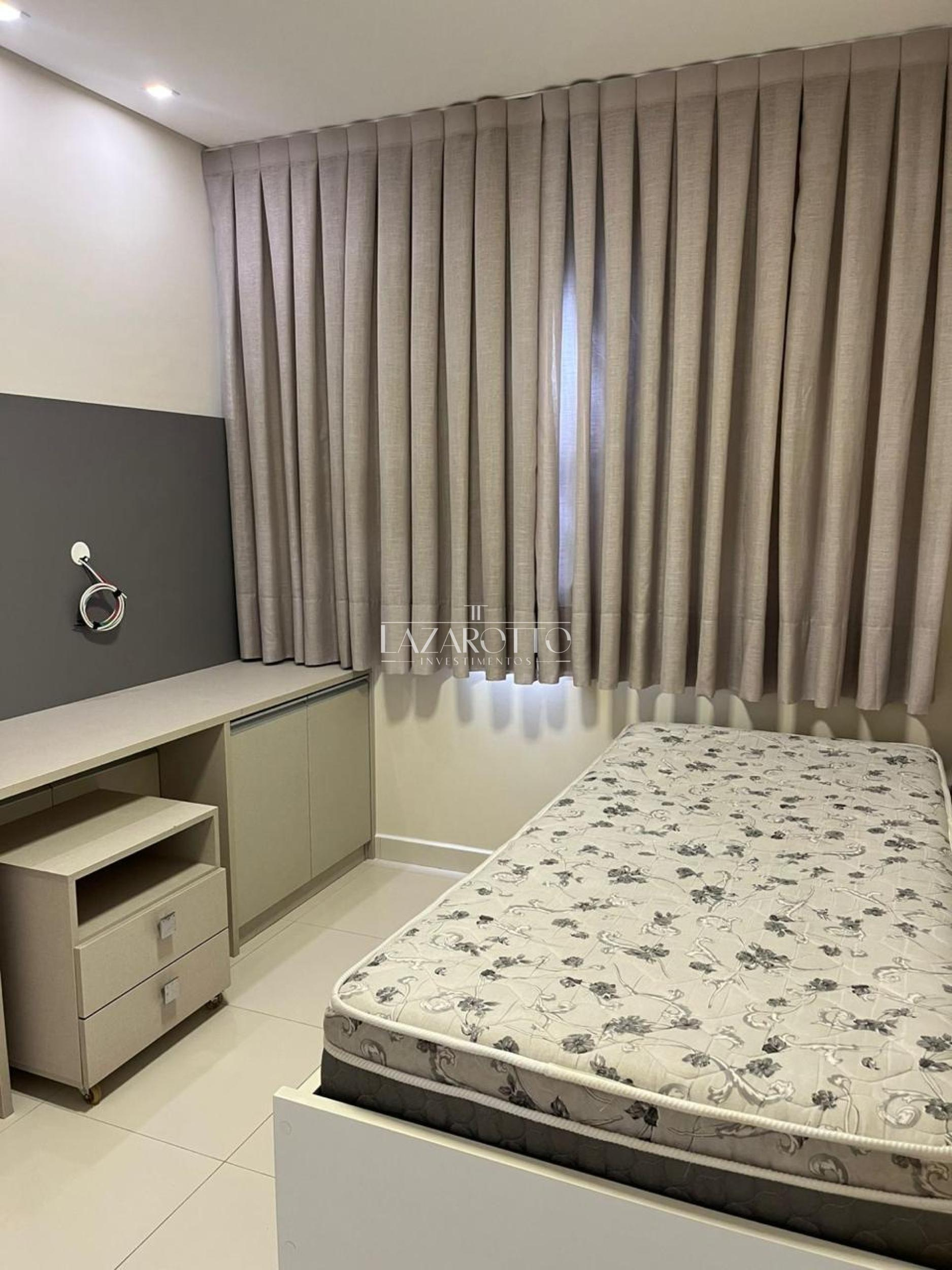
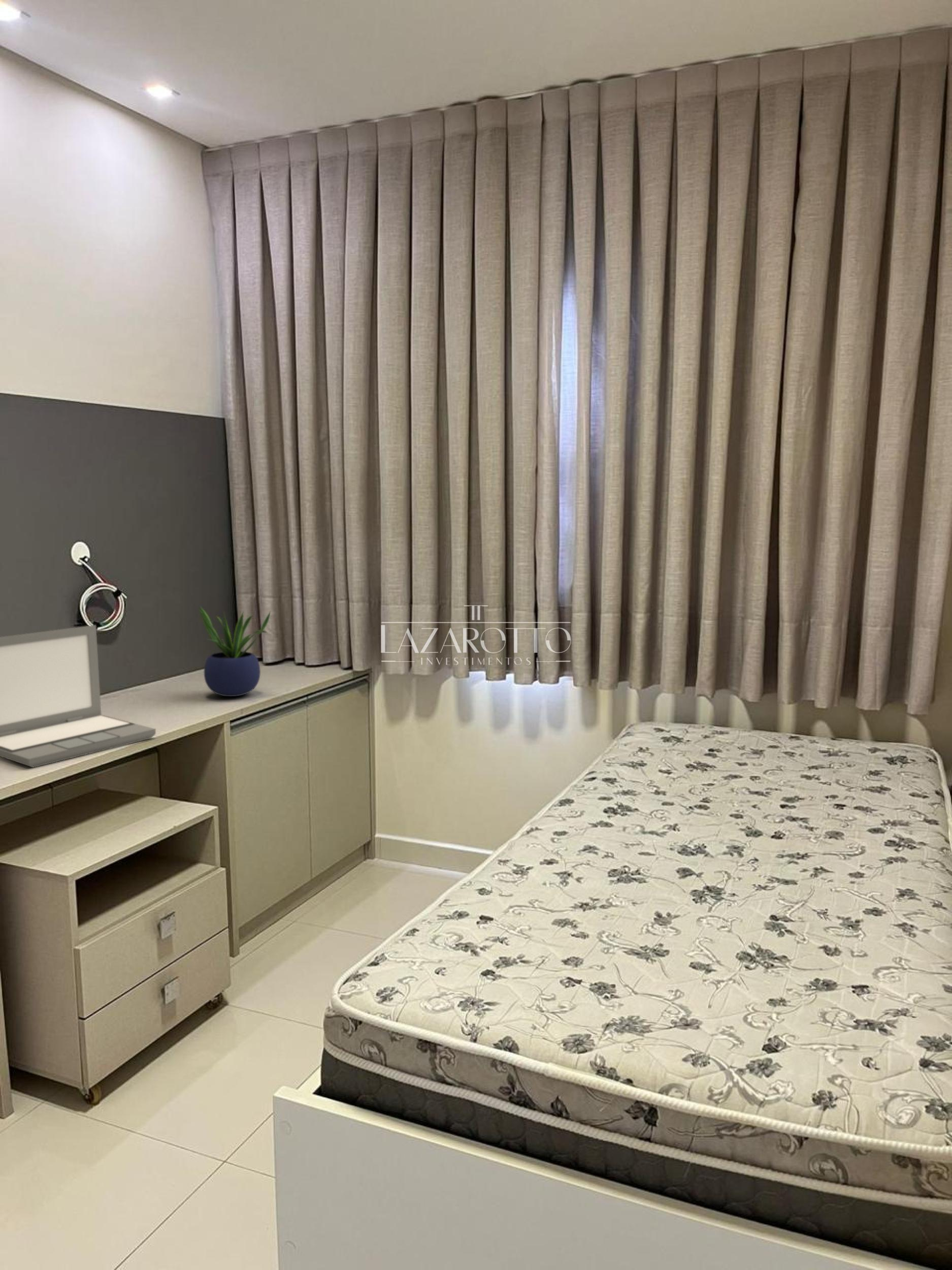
+ potted plant (231, 649)
+ laptop (64, 691)
